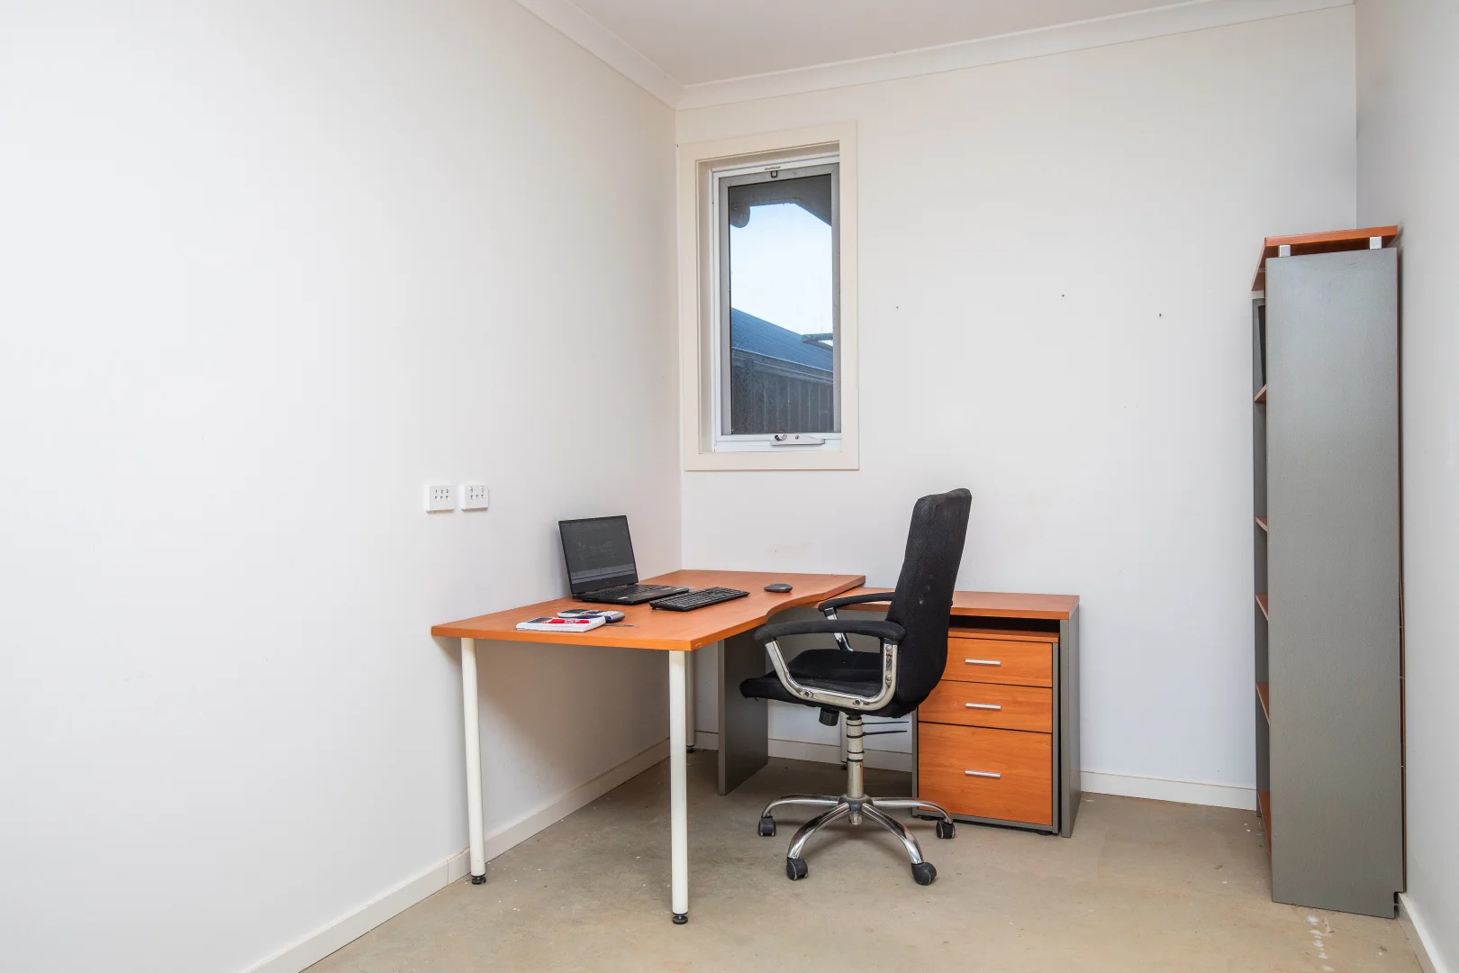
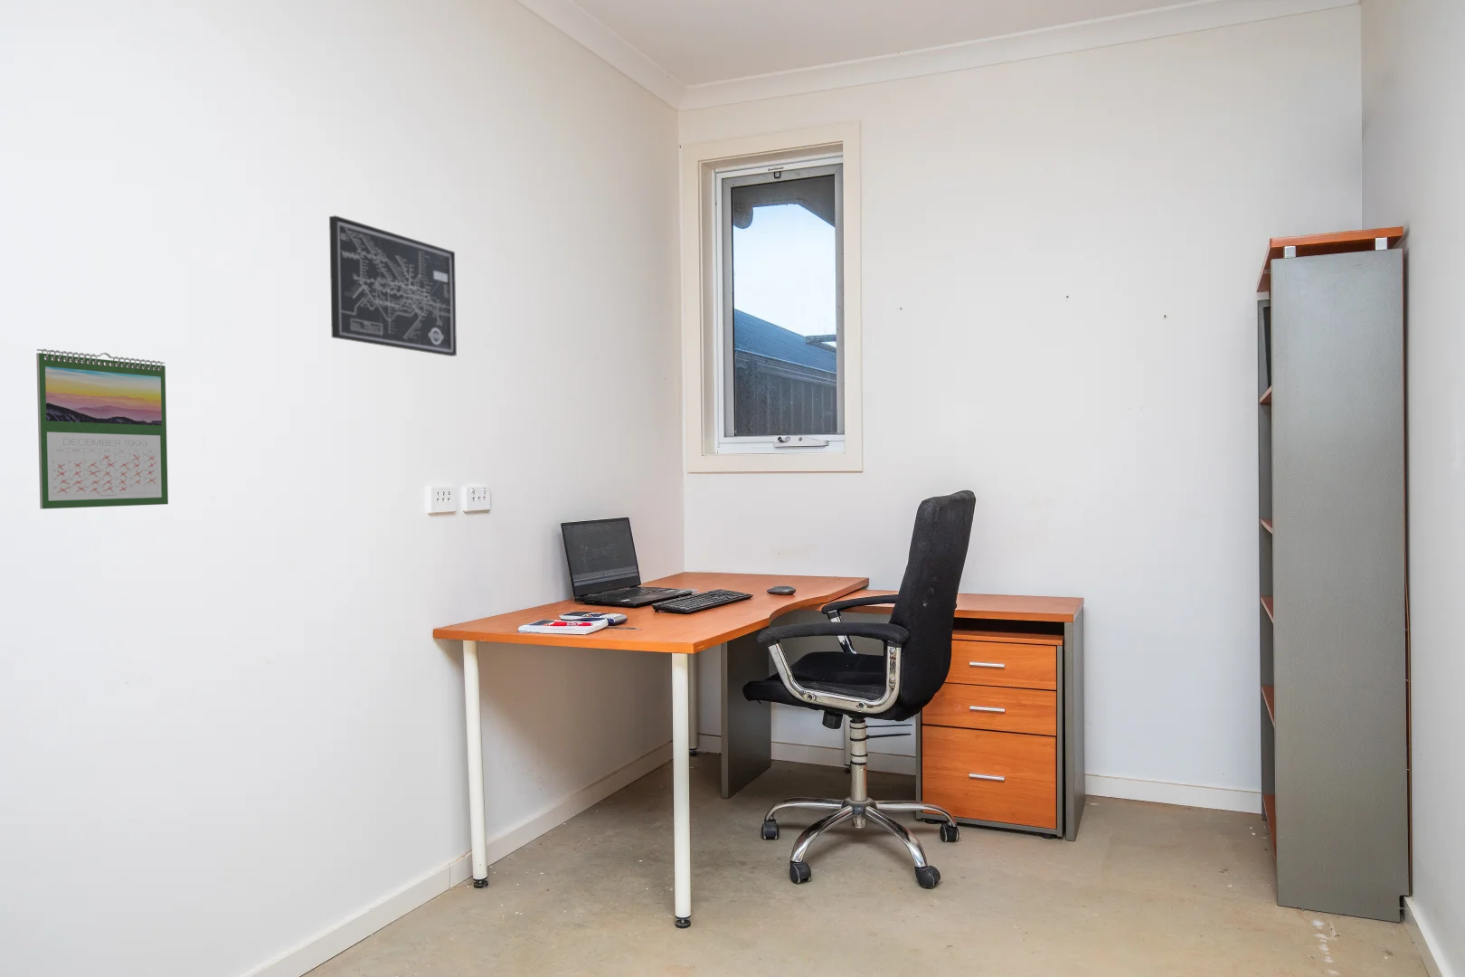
+ calendar (106, 429)
+ wall art (397, 291)
